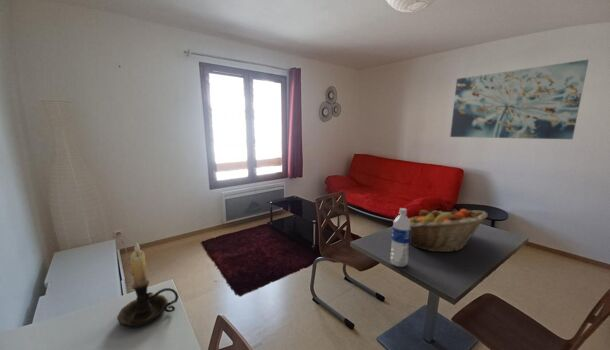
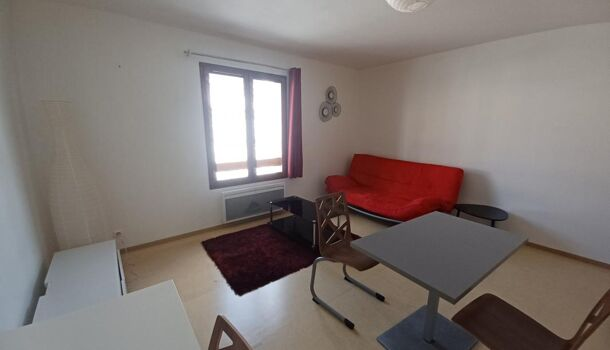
- water bottle (400, 237)
- fruit basket (439, 224)
- wall art (507, 105)
- candle holder (146, 278)
